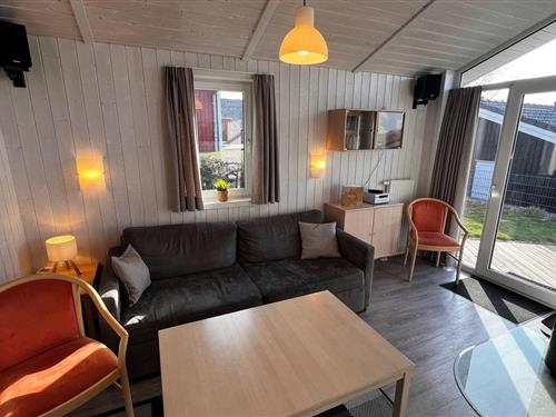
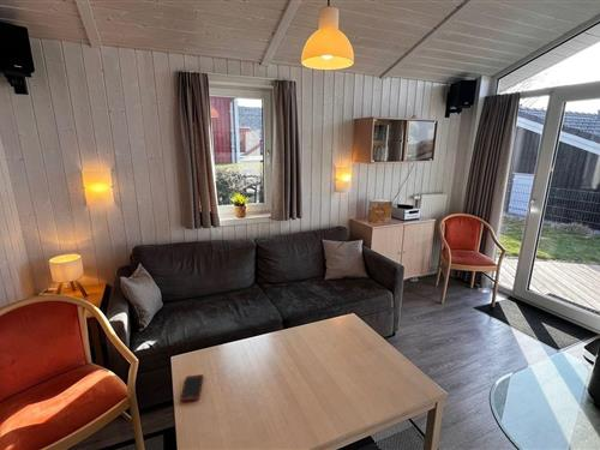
+ cell phone (192, 386)
